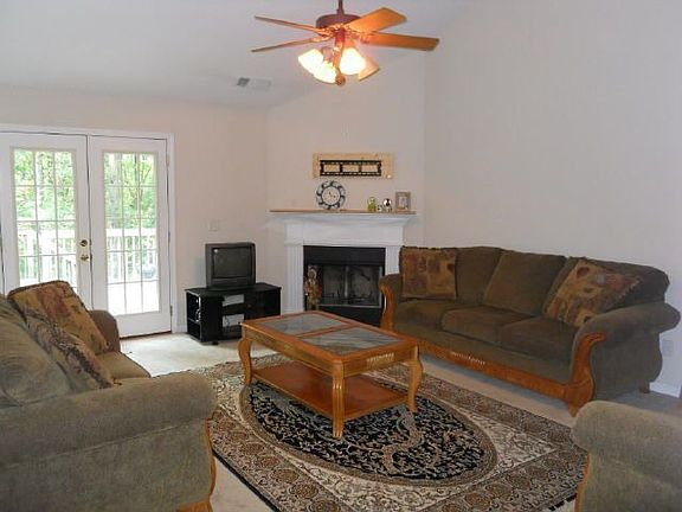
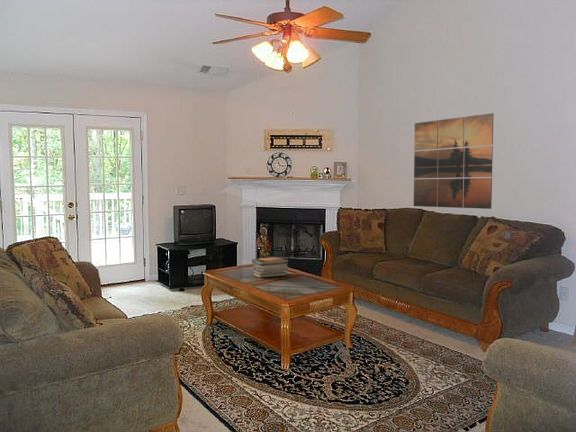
+ wall art (450, 163)
+ book stack (270, 267)
